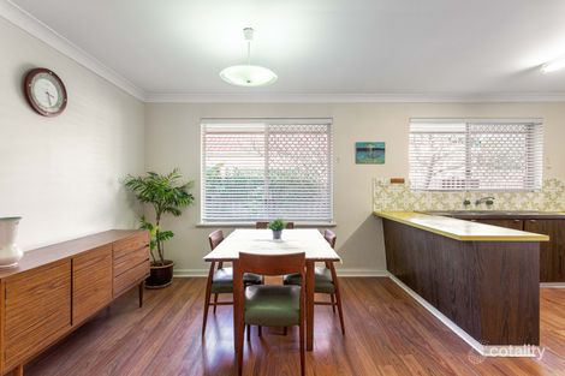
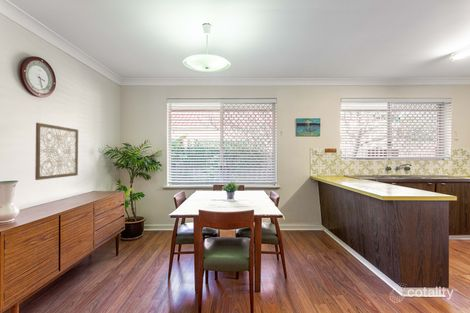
+ wall art (57, 151)
